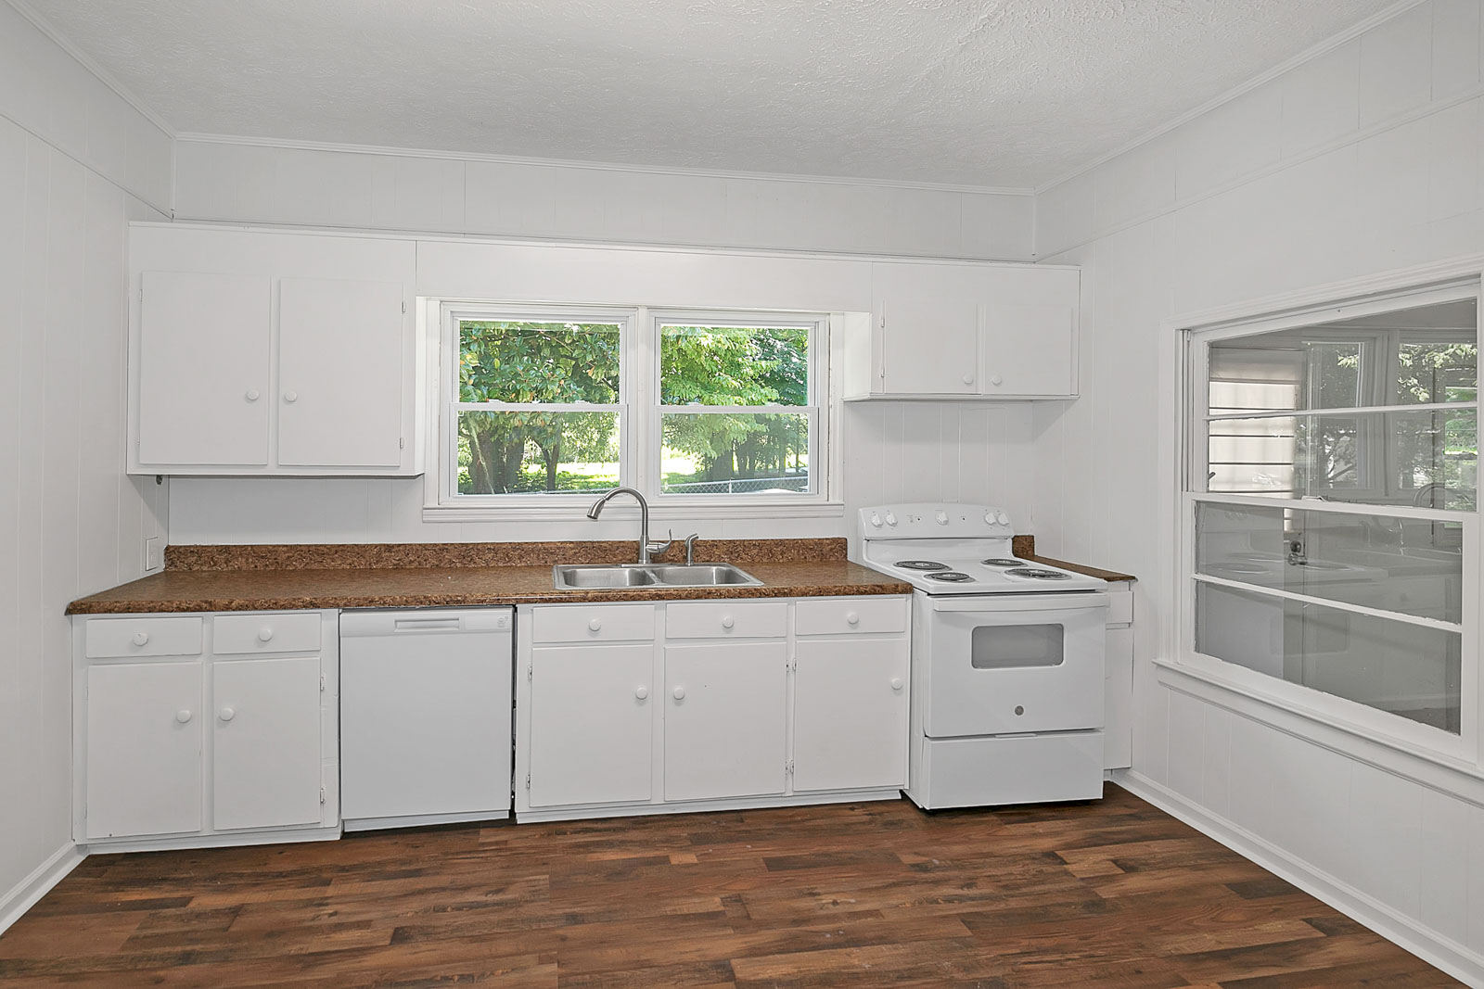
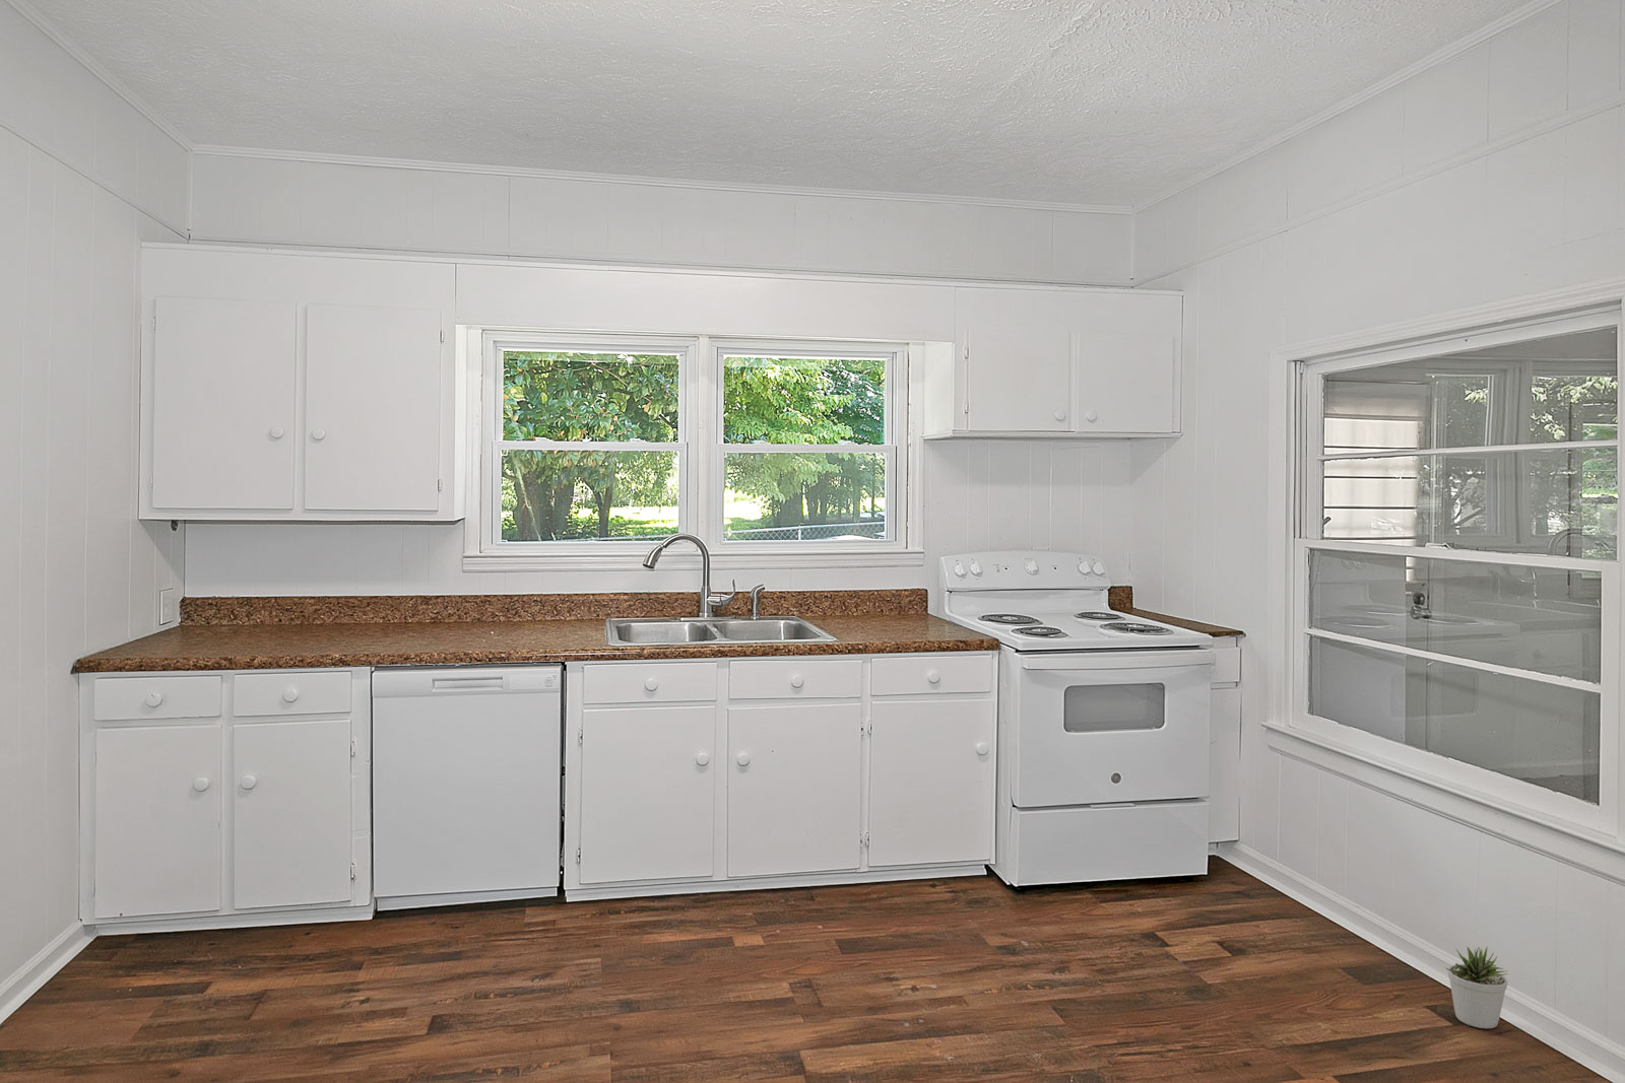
+ potted plant (1475, 980)
